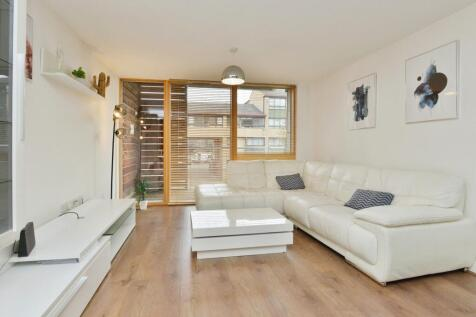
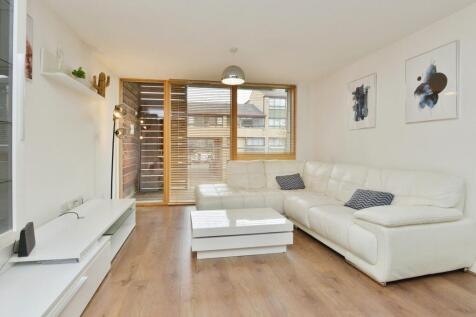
- indoor plant (142, 193)
